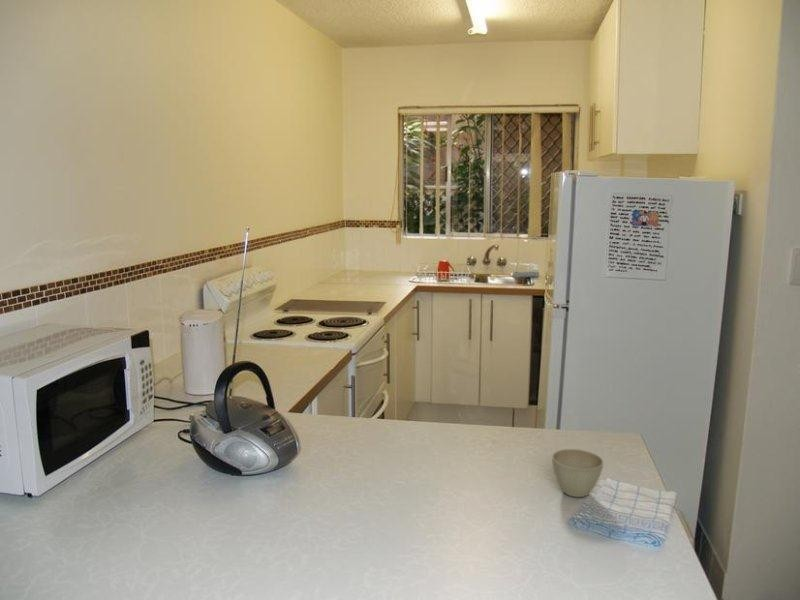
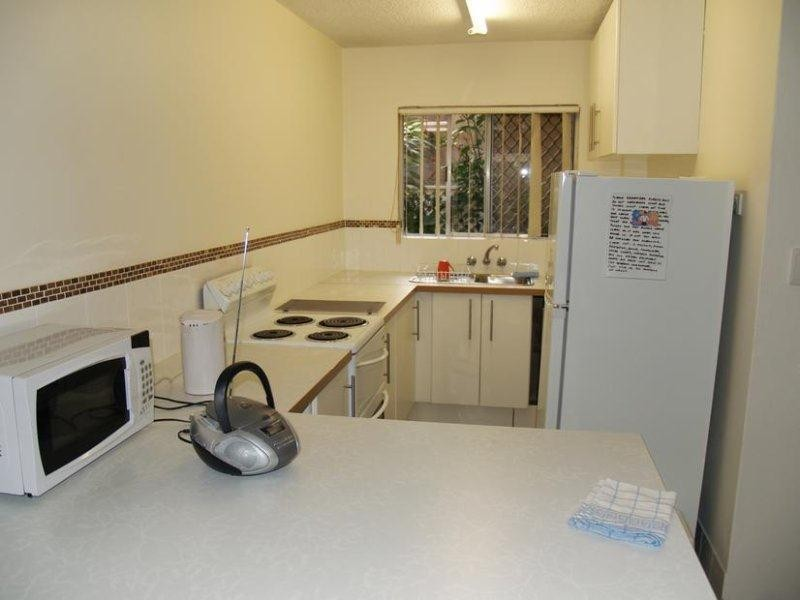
- flower pot (576, 475)
